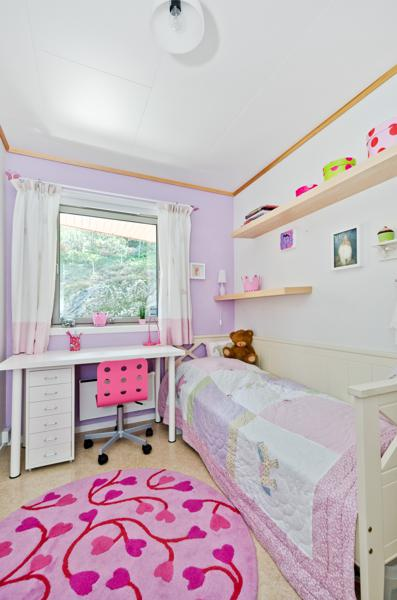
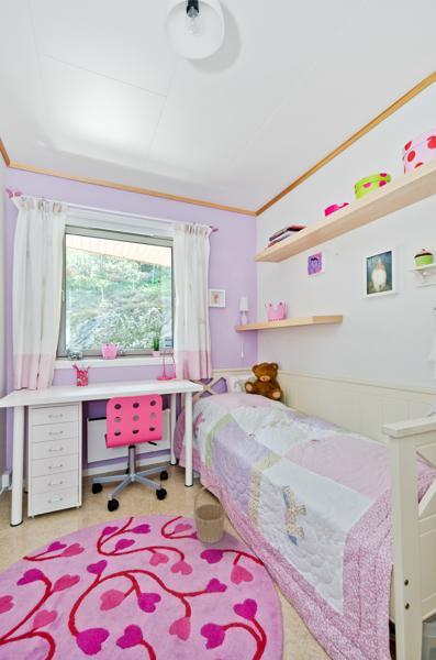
+ basket (210, 508)
